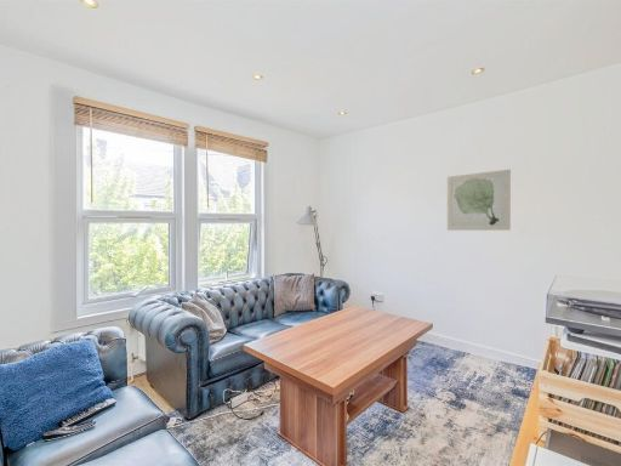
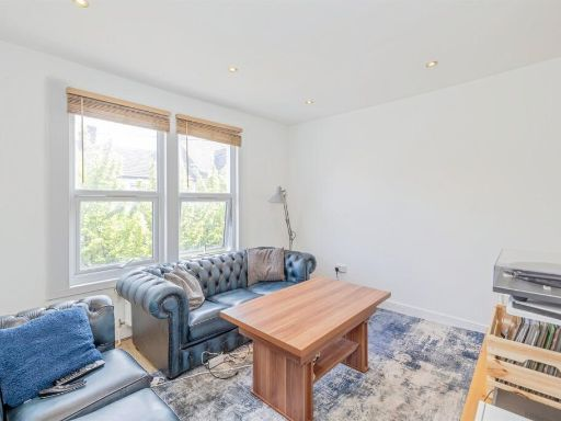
- wall art (477, 201)
